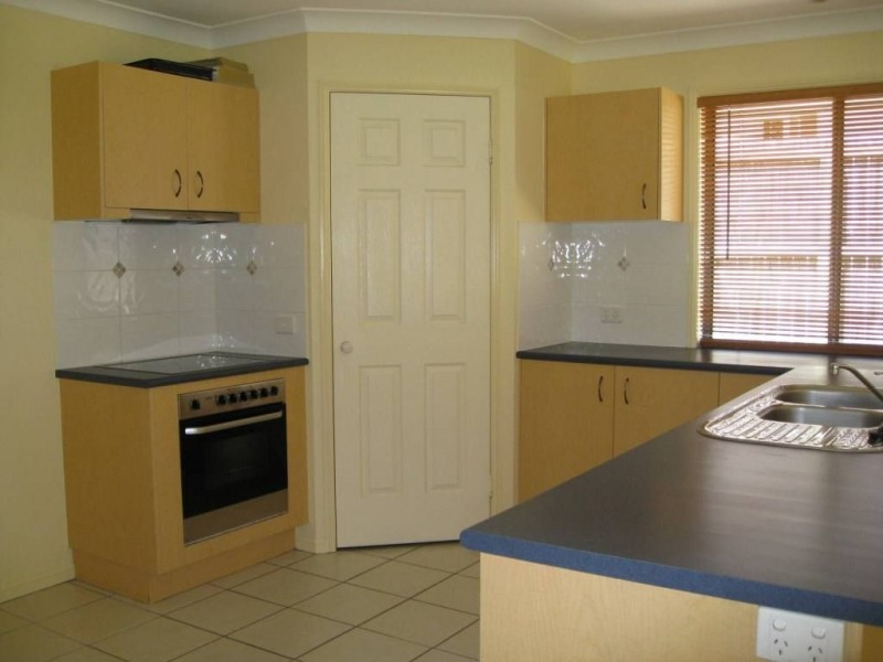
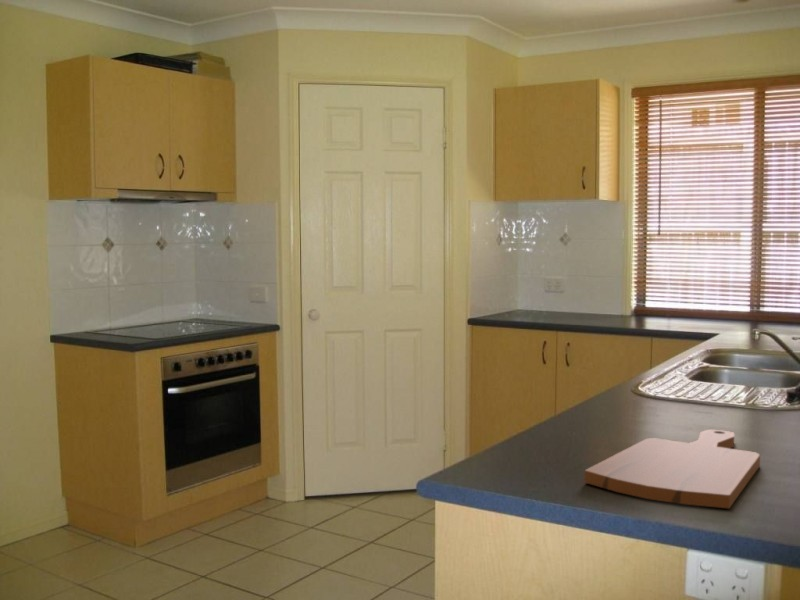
+ cutting board (683, 465)
